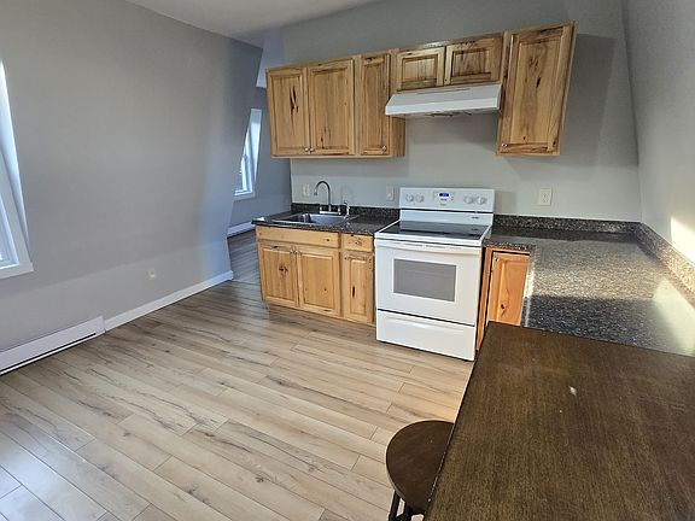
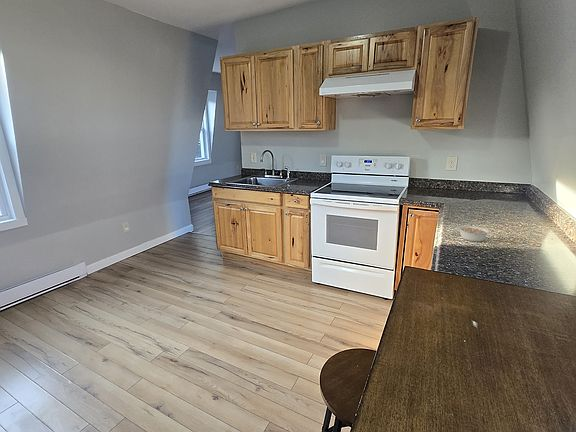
+ legume (474, 233)
